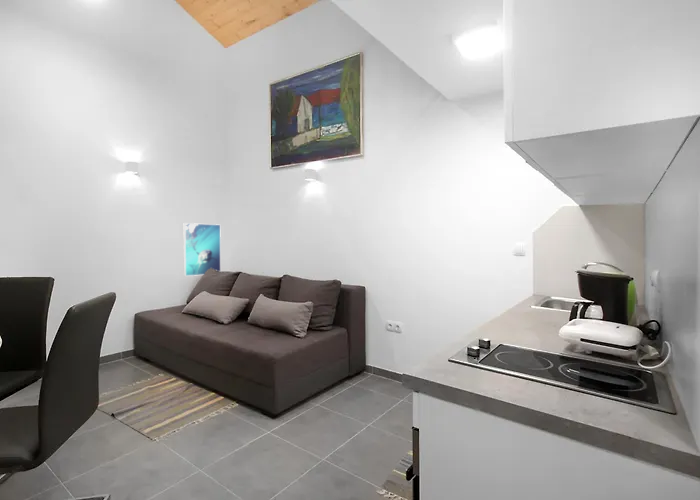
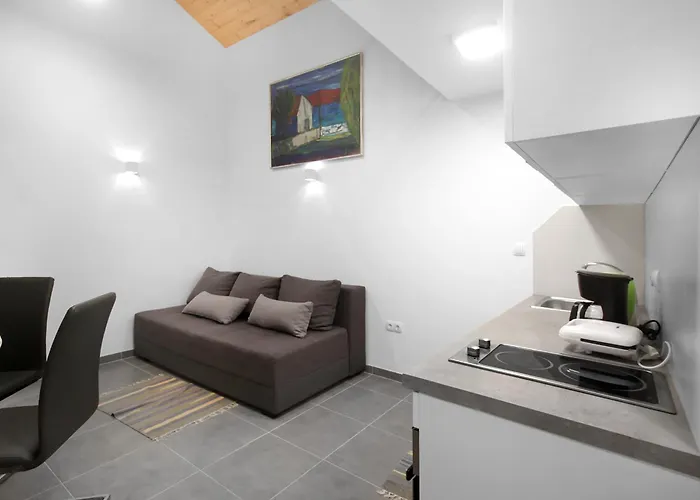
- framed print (202, 249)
